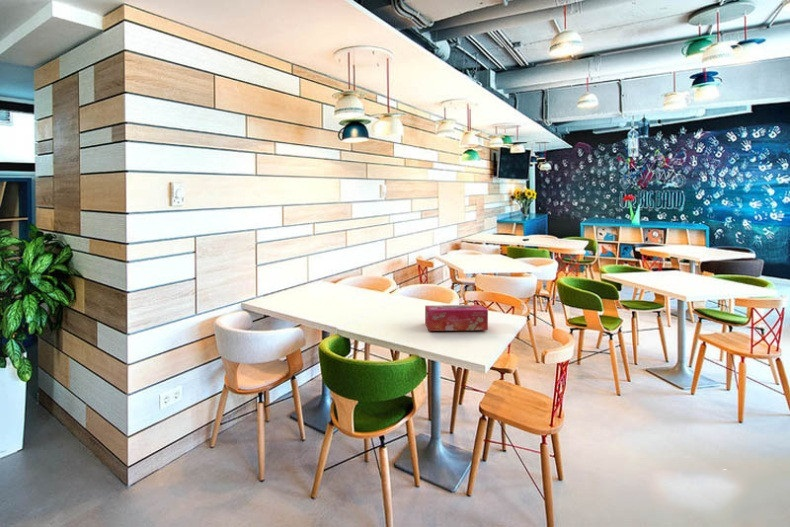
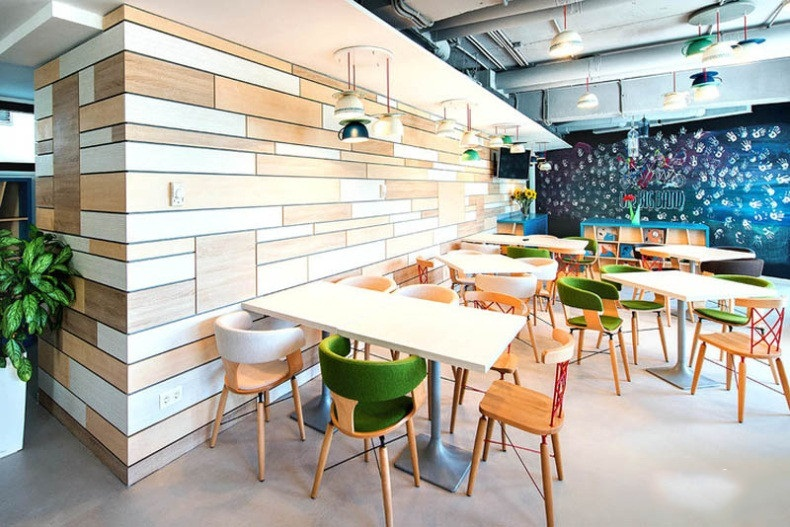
- tissue box (455, 317)
